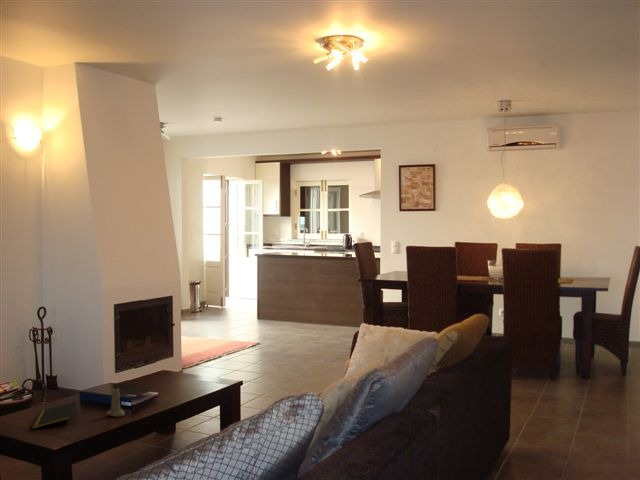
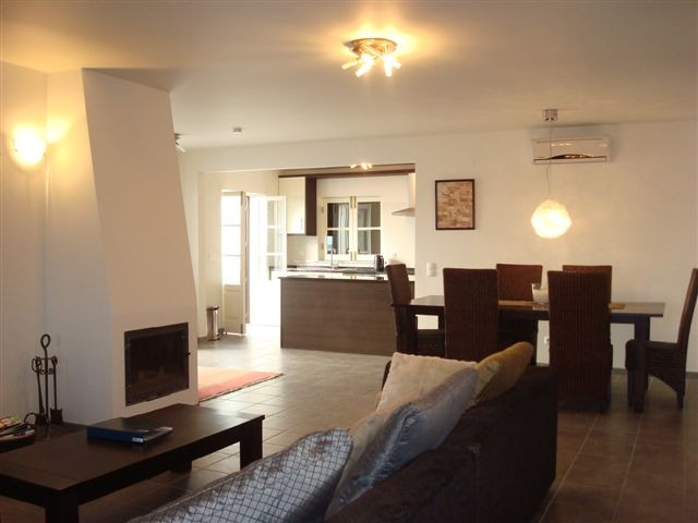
- notepad (55, 414)
- candle (116, 398)
